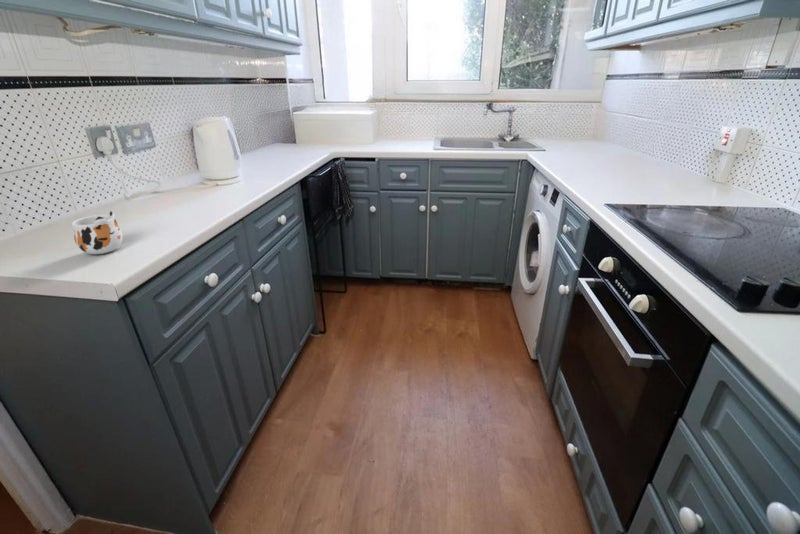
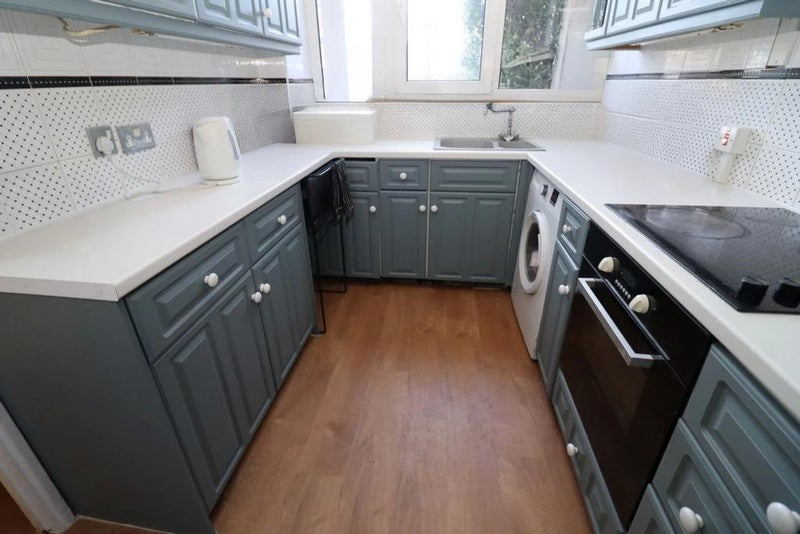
- mug (100, 230)
